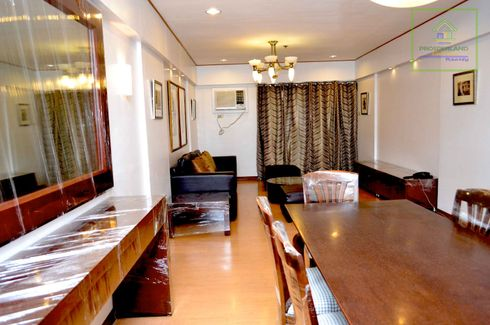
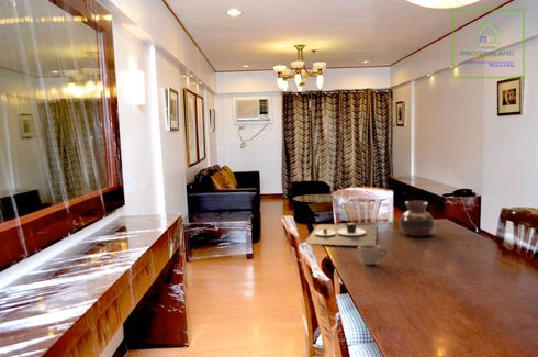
+ vase (416, 217)
+ place mat (343, 228)
+ cup (372, 254)
